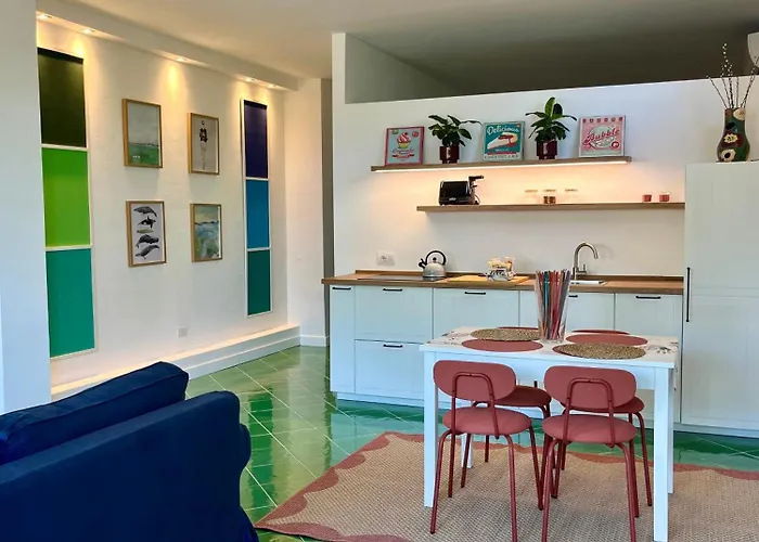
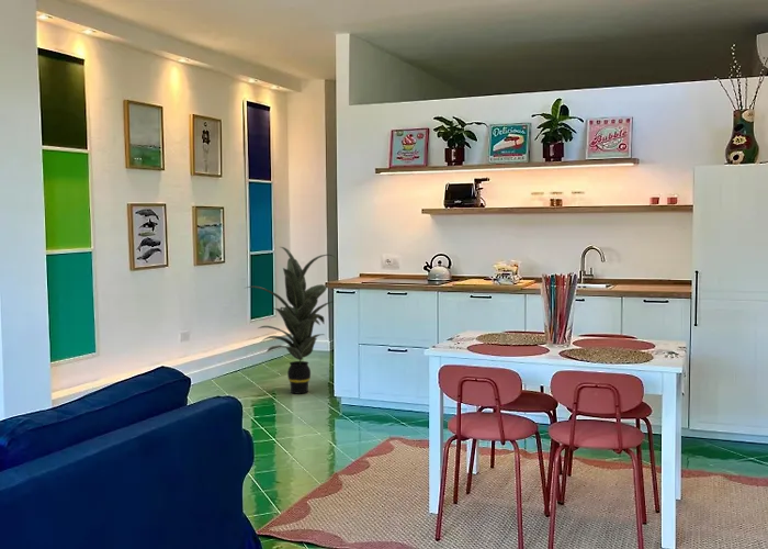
+ indoor plant (295, 318)
